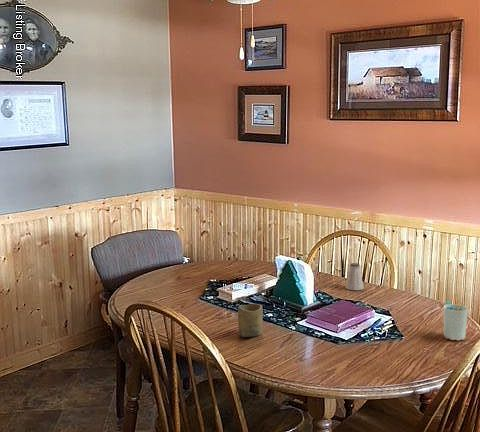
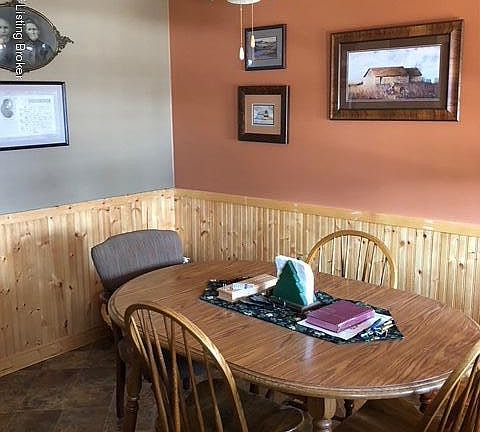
- saltshaker (354, 275)
- cup (455, 319)
- cup (250, 320)
